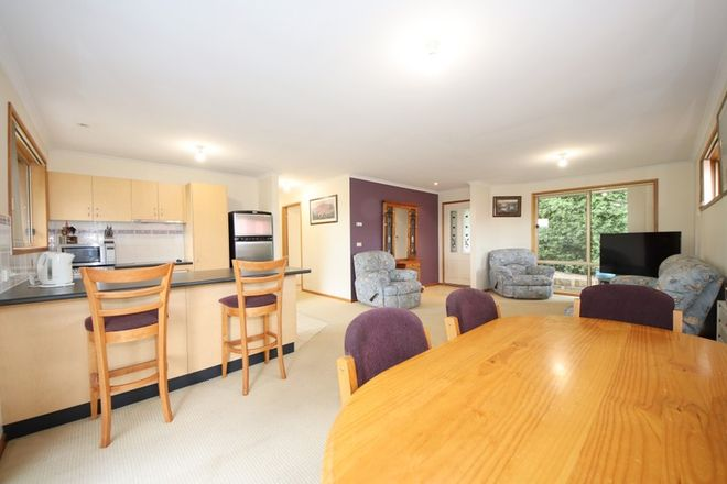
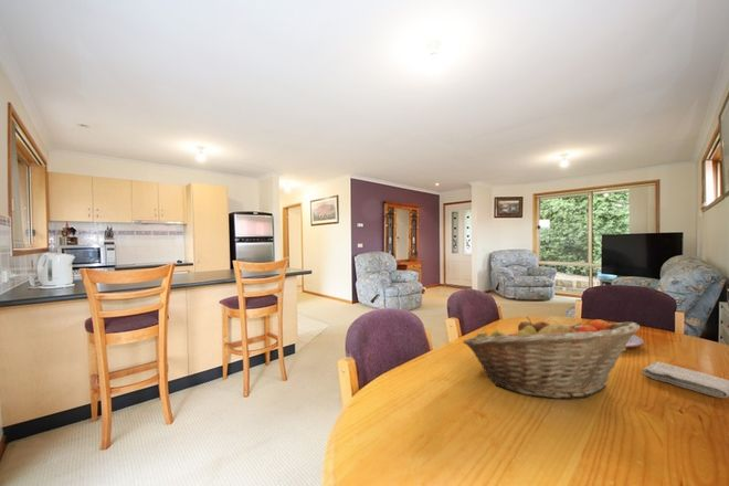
+ washcloth (686, 377)
+ plate (581, 326)
+ fruit basket (546, 346)
